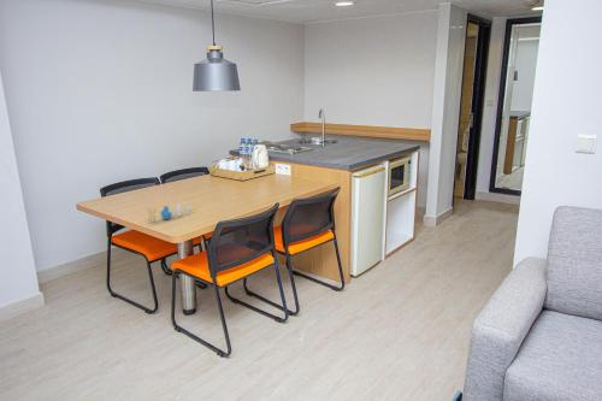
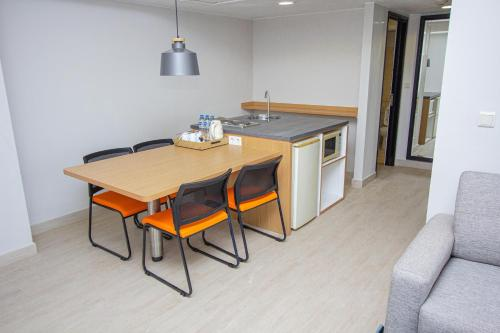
- vase (170, 212)
